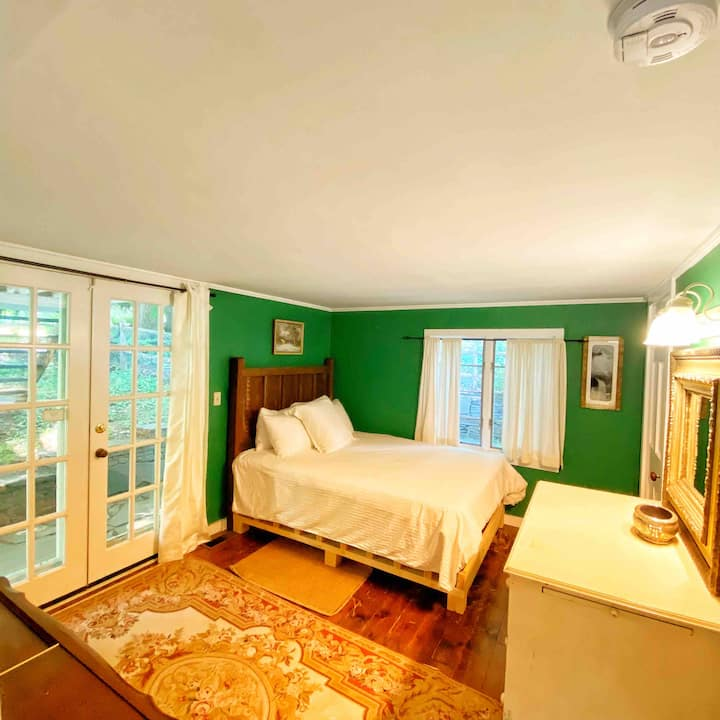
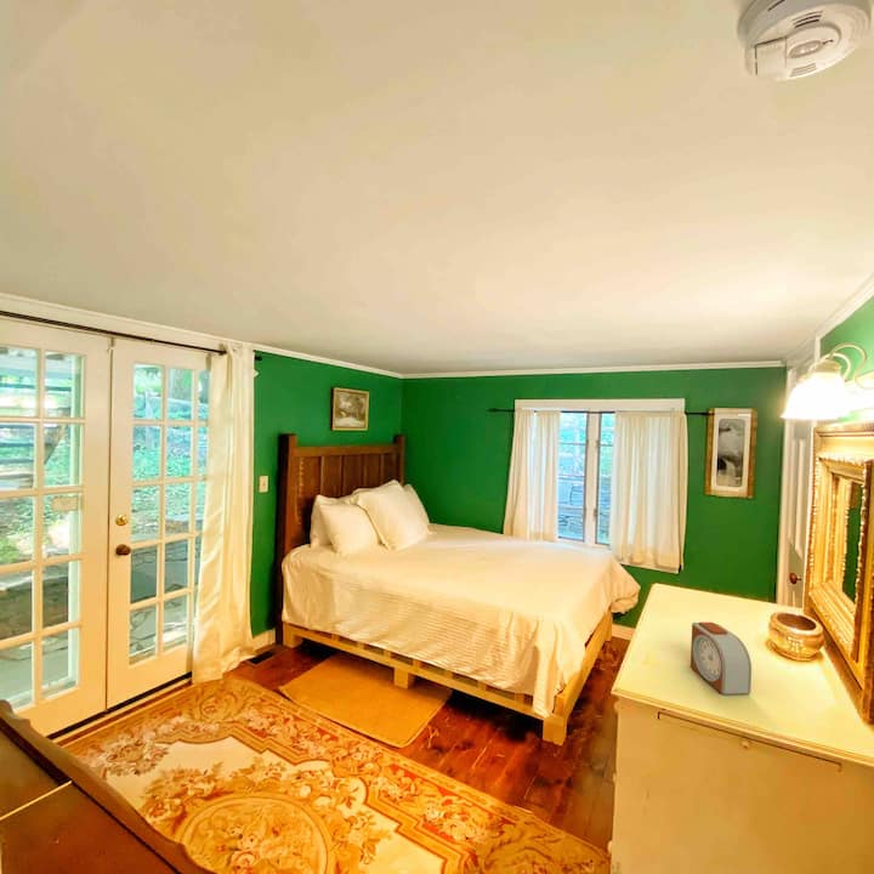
+ alarm clock (717, 654)
